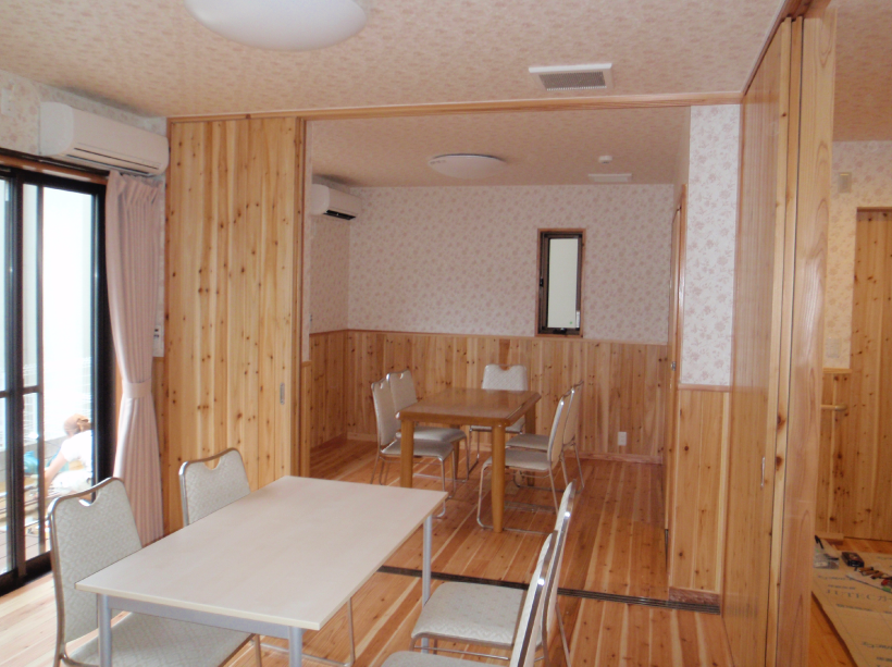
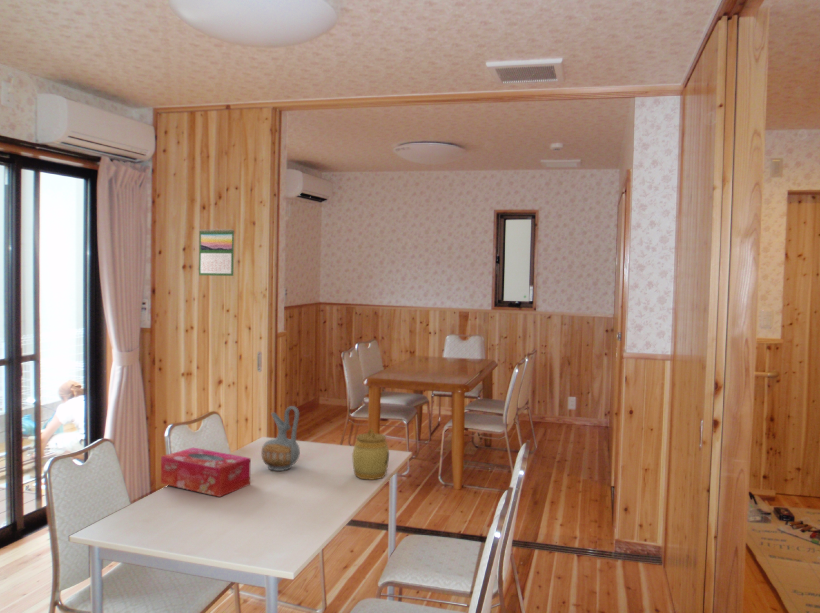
+ tissue box (205, 470)
+ jar (370, 451)
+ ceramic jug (281, 436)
+ calendar (216, 252)
